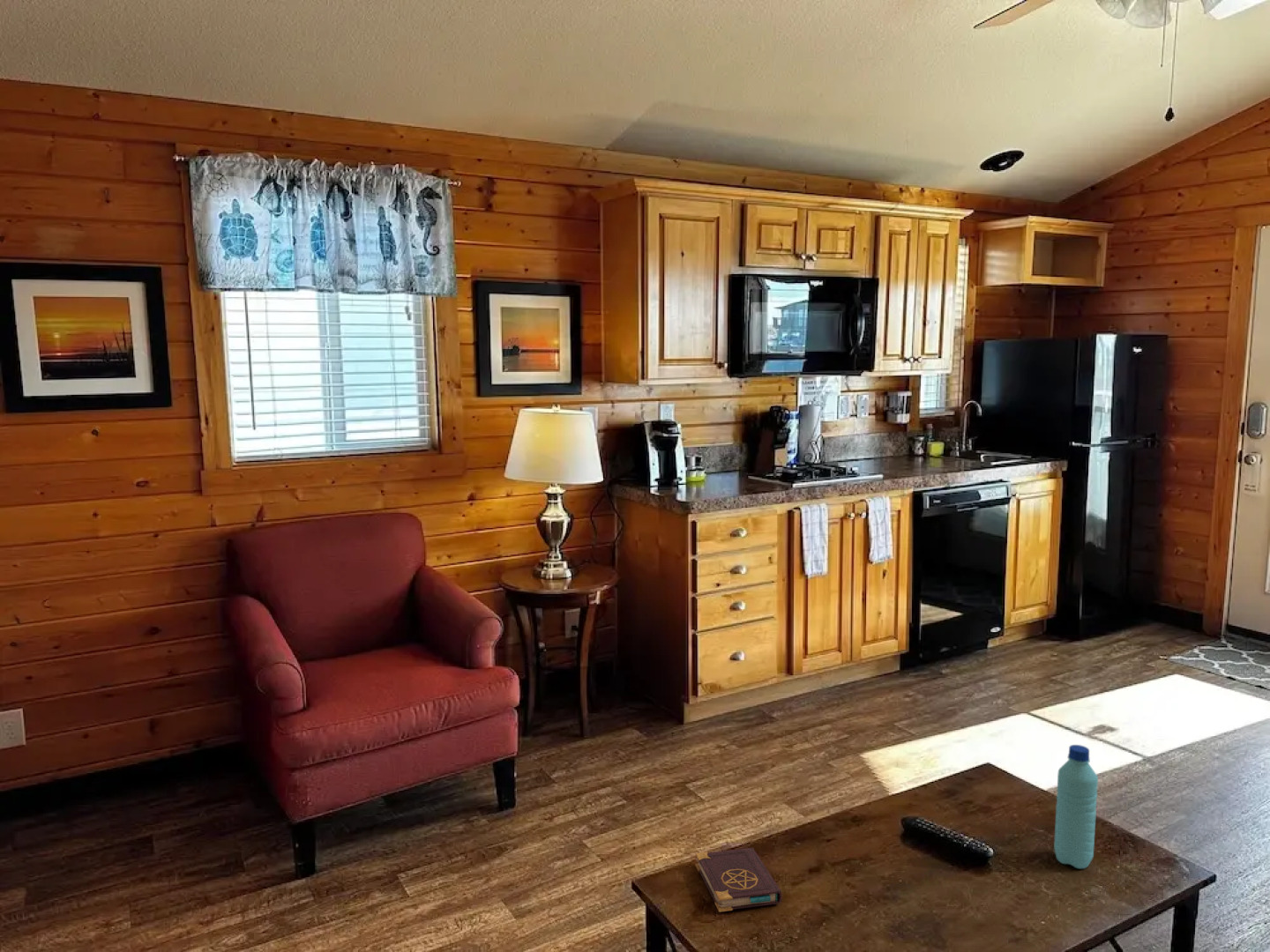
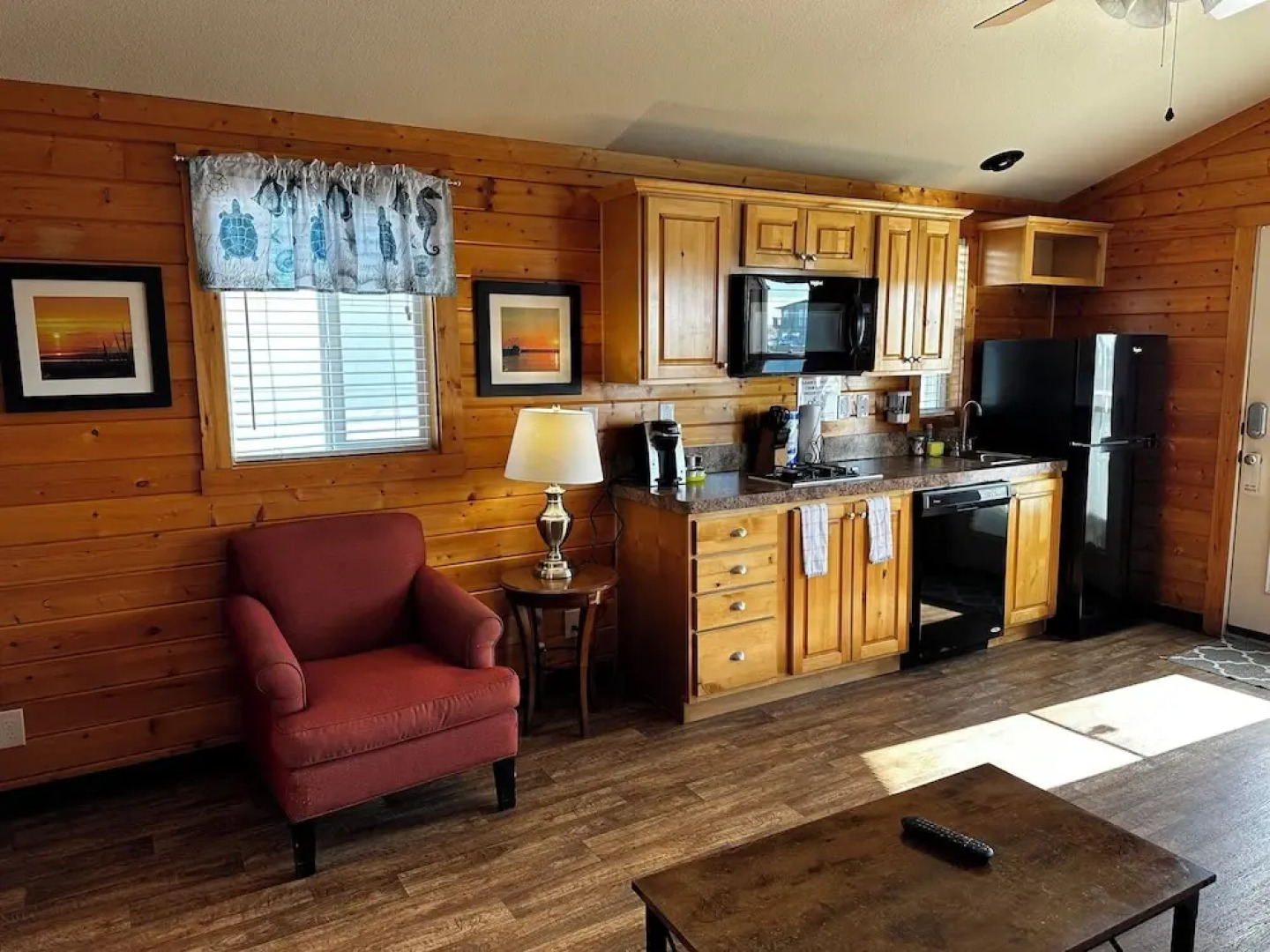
- book (736, 877)
- water bottle (1076, 805)
